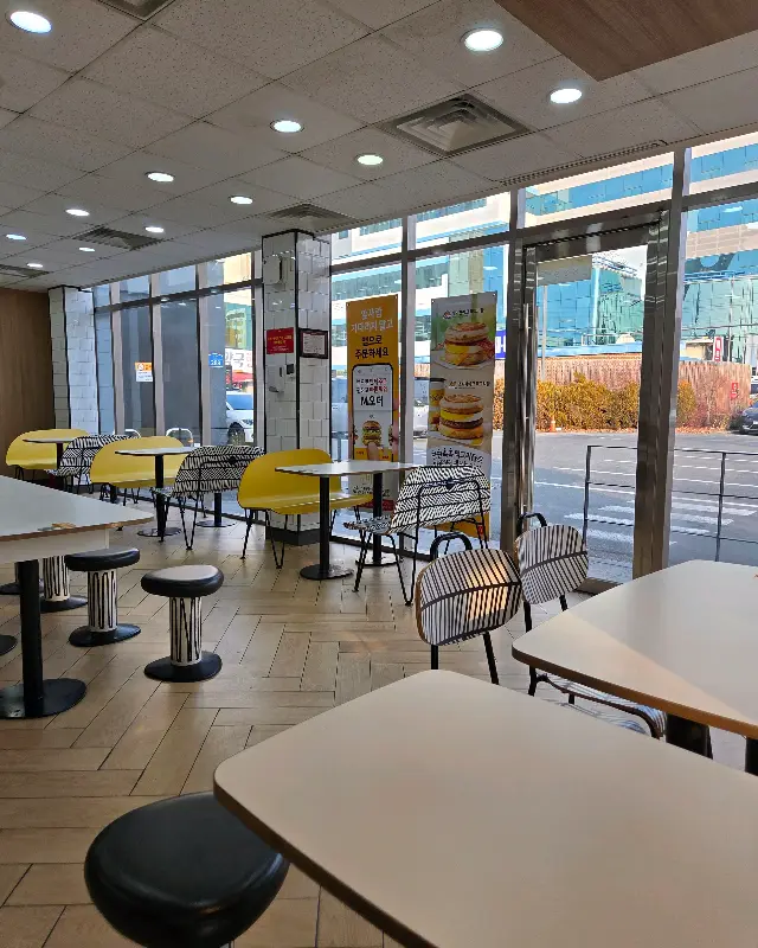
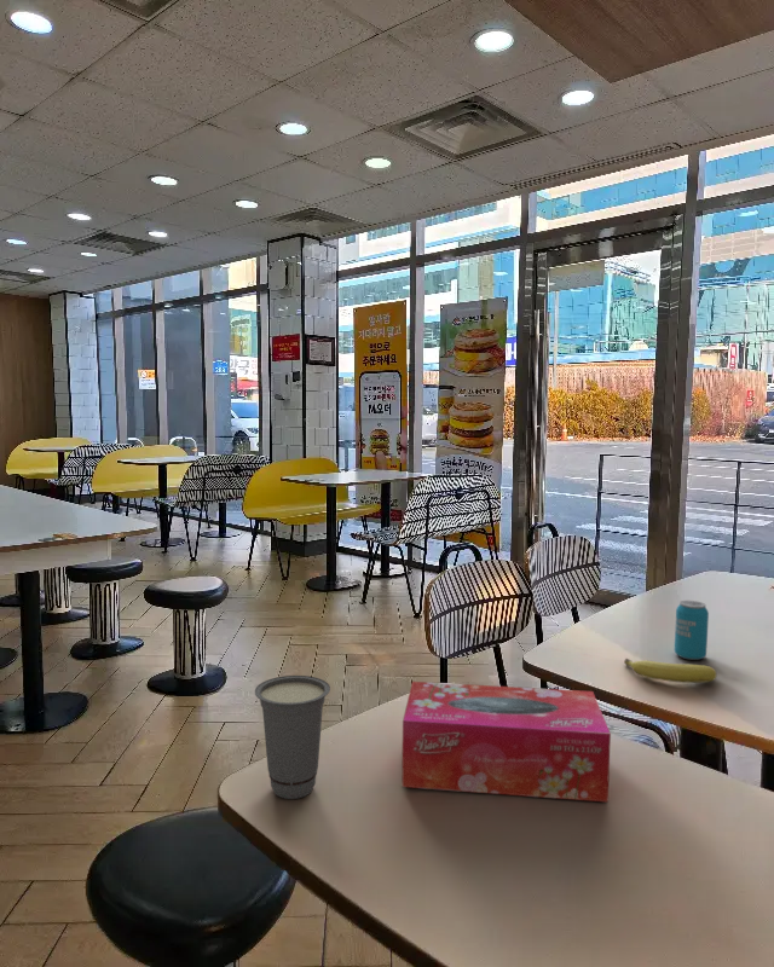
+ tissue box (502, 736)
+ beverage can (691, 630)
+ fruit (668, 667)
+ cup (293, 739)
